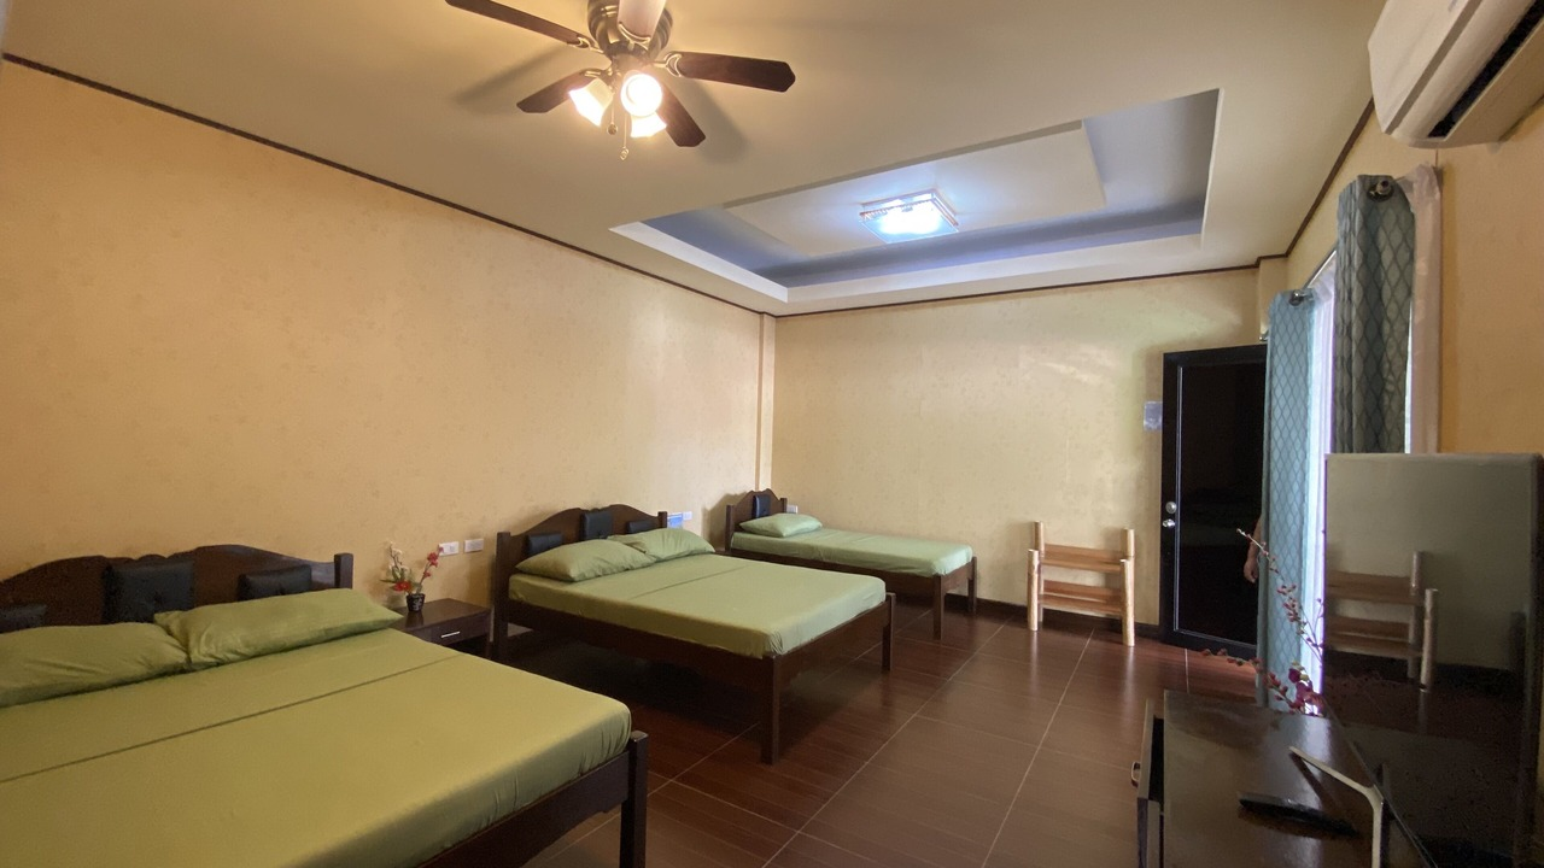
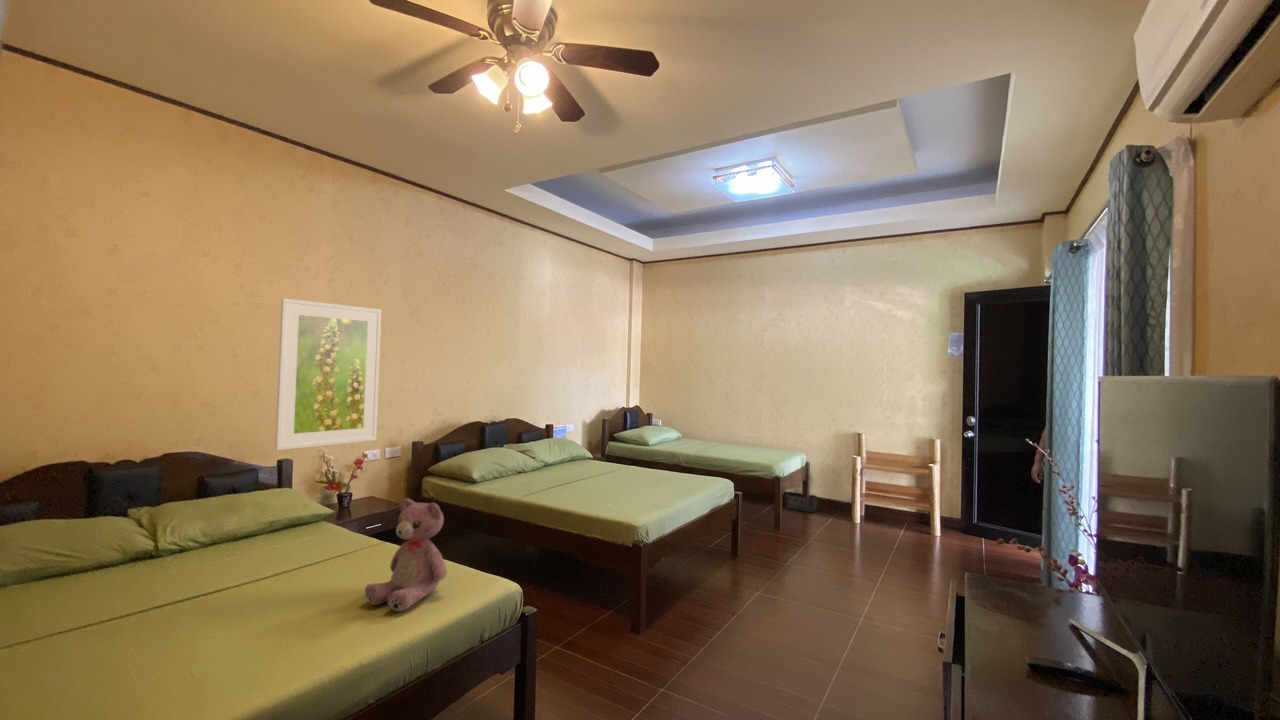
+ teddy bear (409, 550)
+ storage bin (800, 501)
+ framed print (332, 374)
